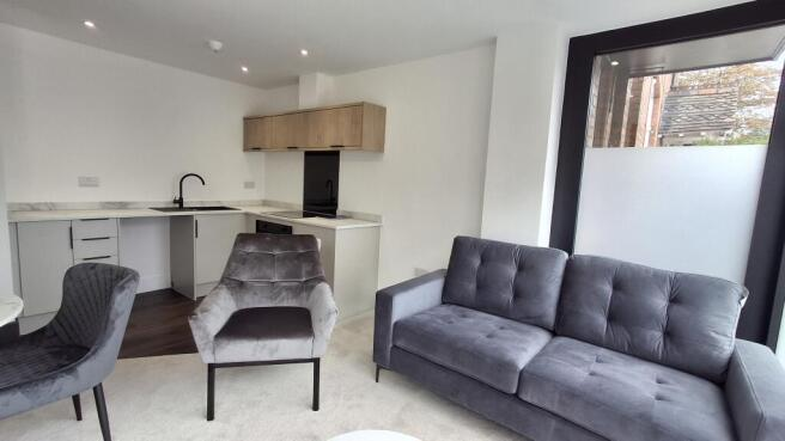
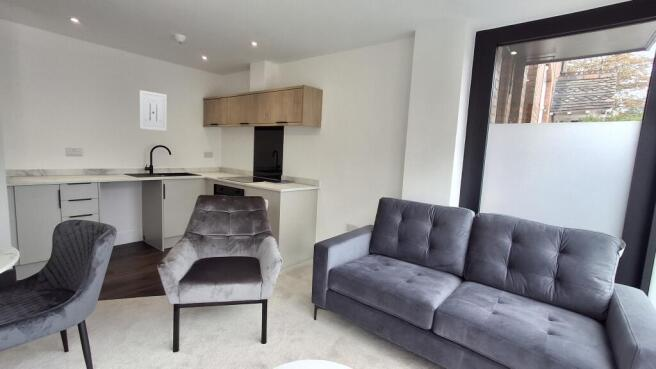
+ wall art (153, 111)
